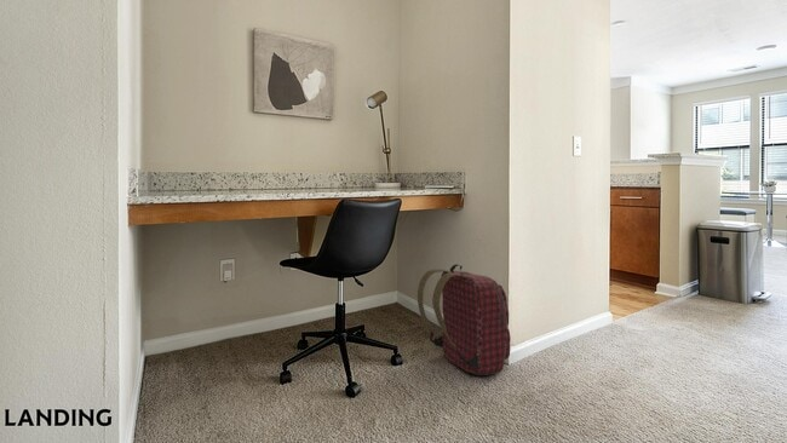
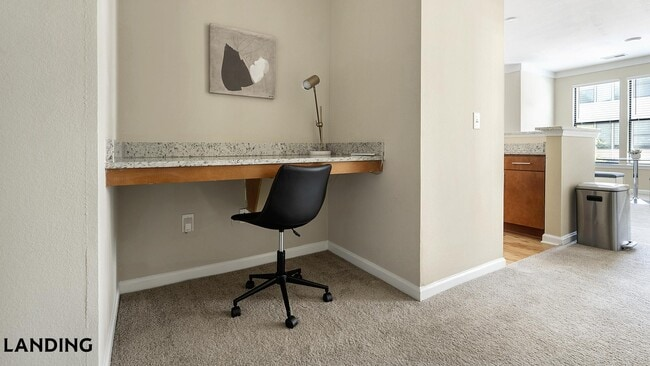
- backpack (461, 315)
